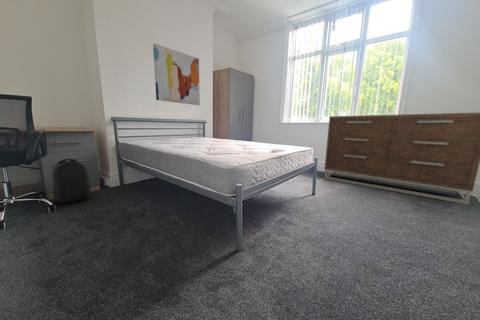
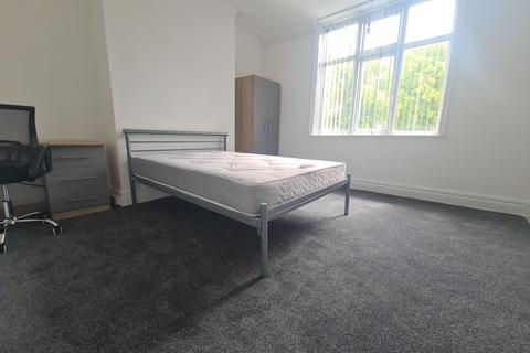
- backpack (71, 179)
- wall art (179, 77)
- dresser (389, 151)
